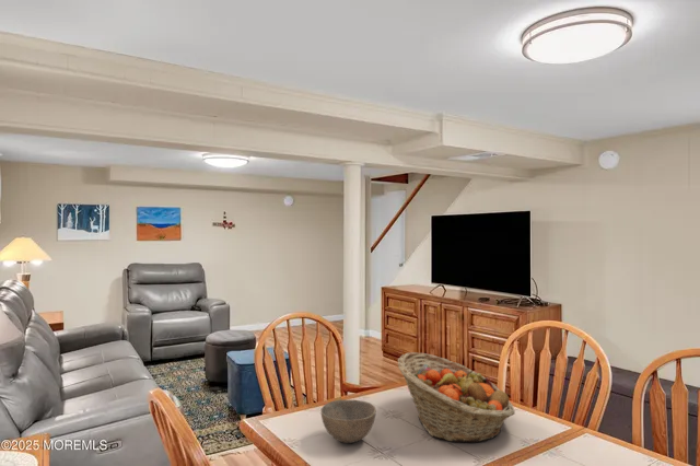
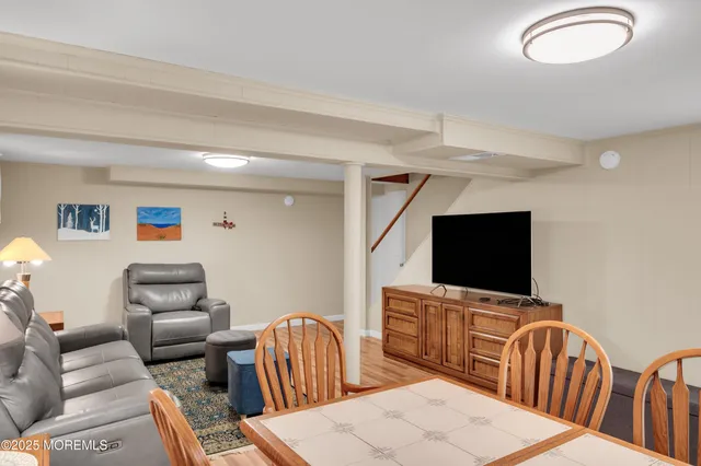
- fruit basket (453, 392)
- bowl (348, 423)
